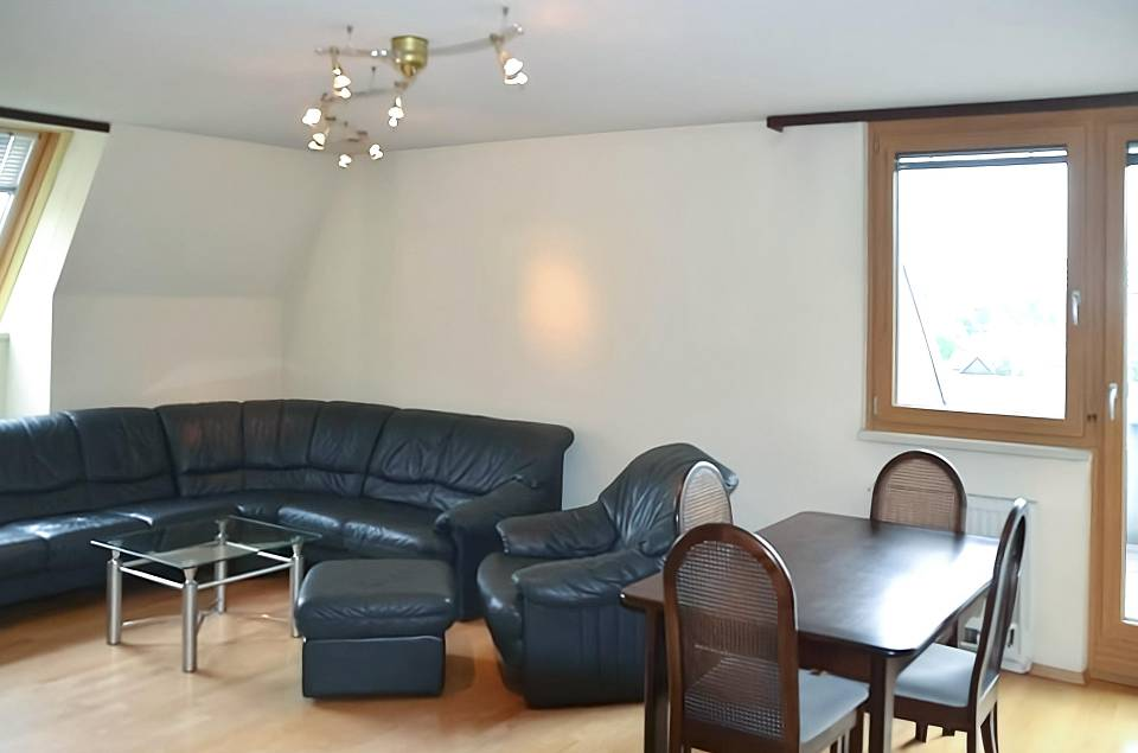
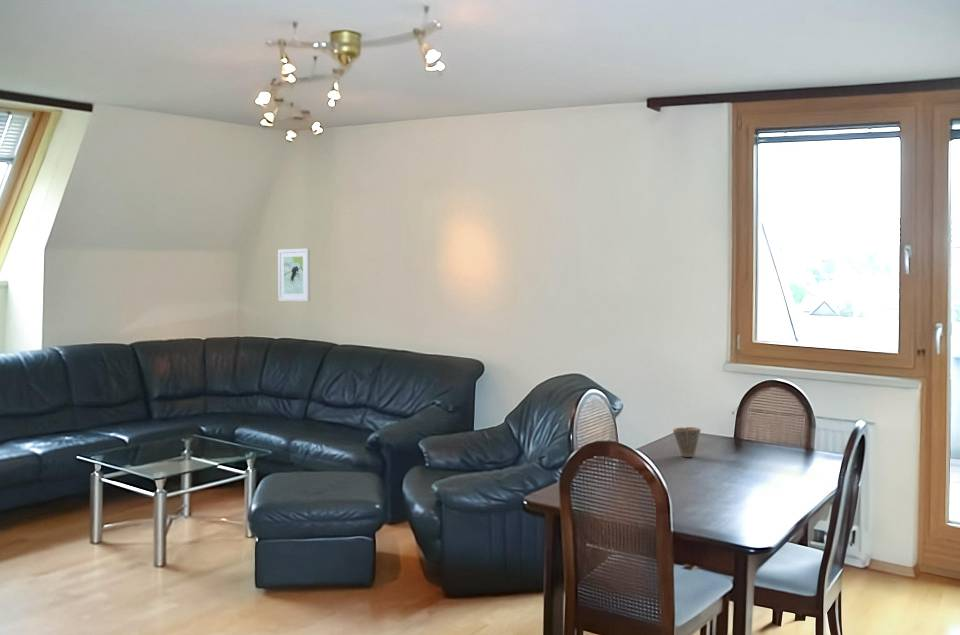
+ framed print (293, 275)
+ cup (686, 442)
